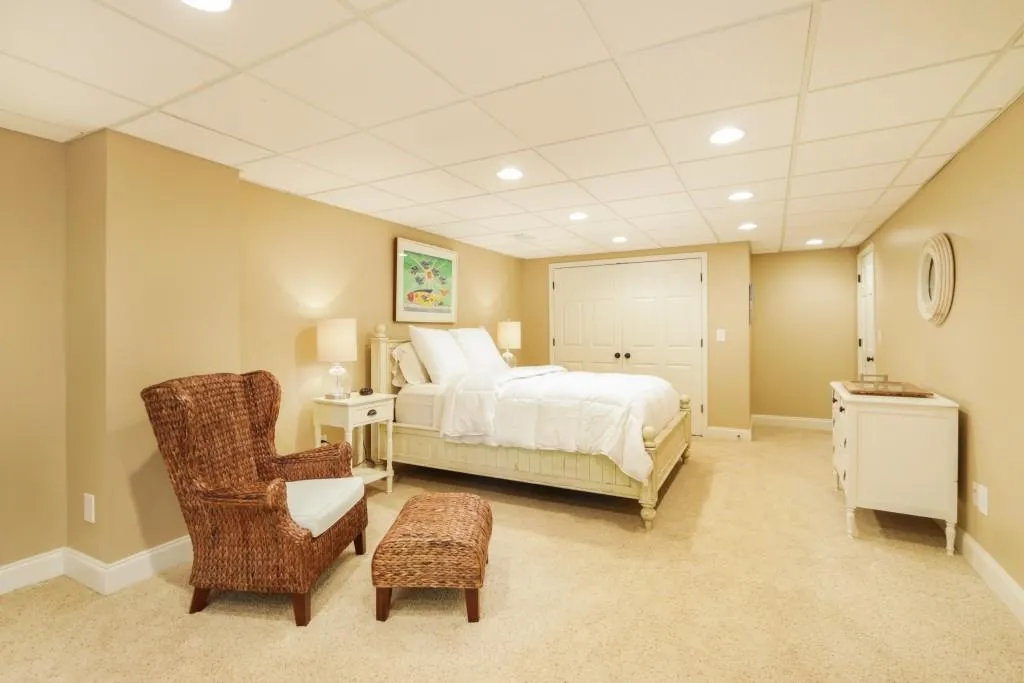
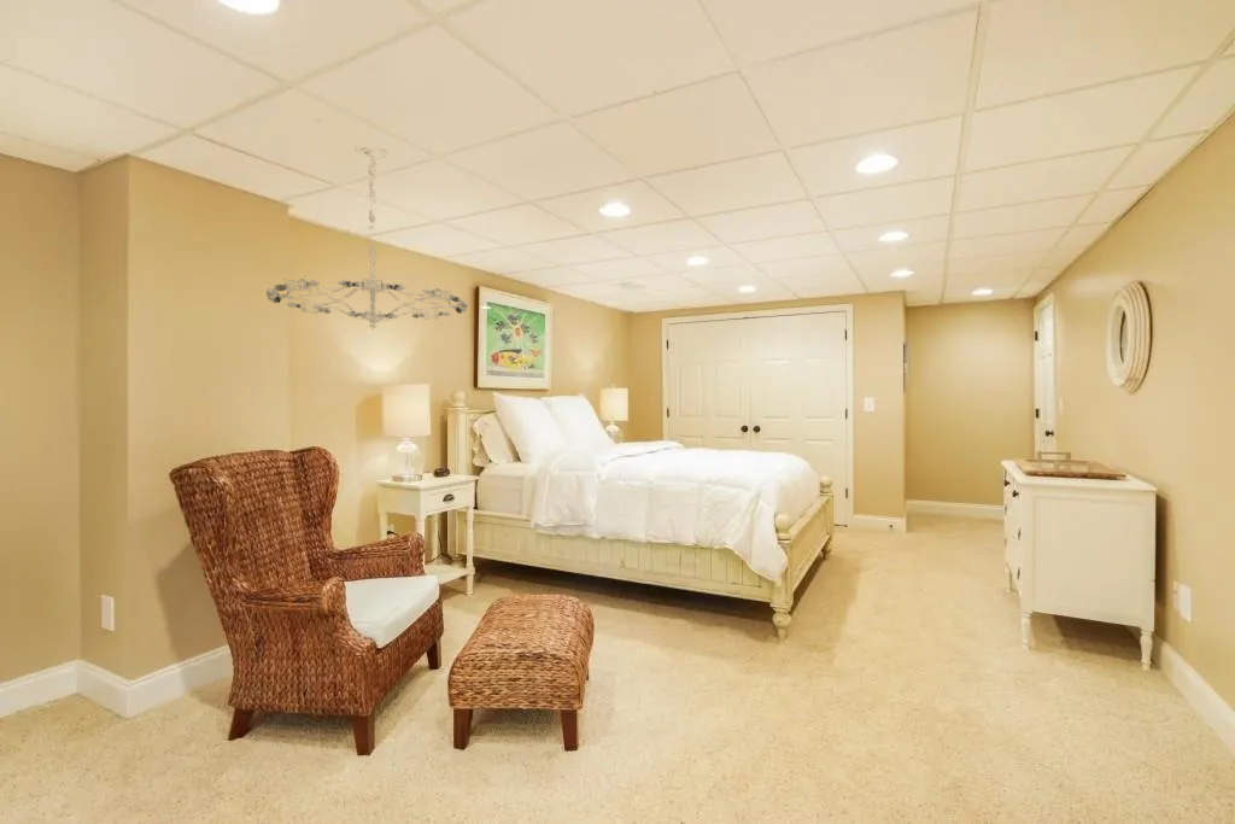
+ chandelier (374, 234)
